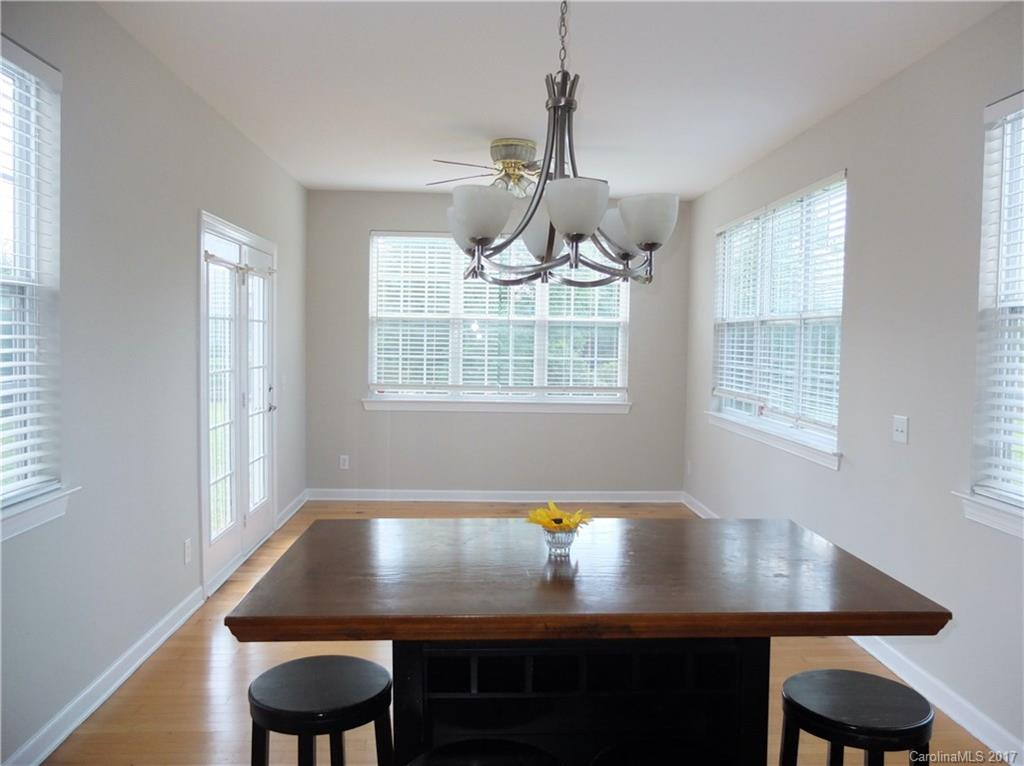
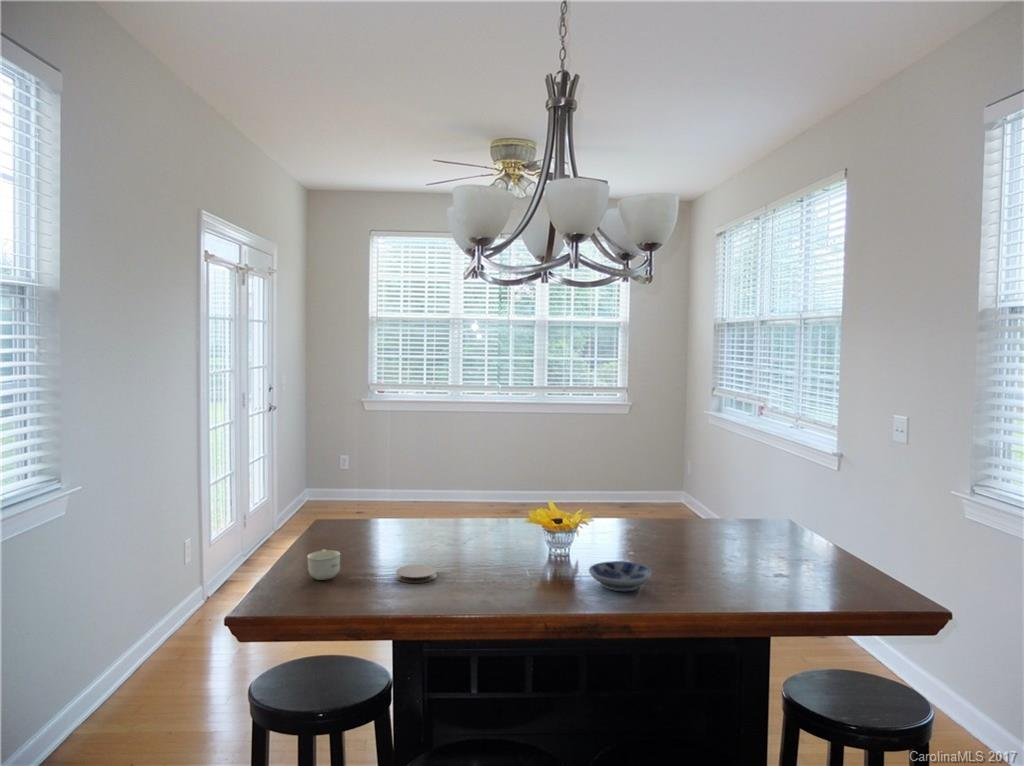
+ cup (324, 564)
+ bowl (619, 577)
+ coaster (416, 573)
